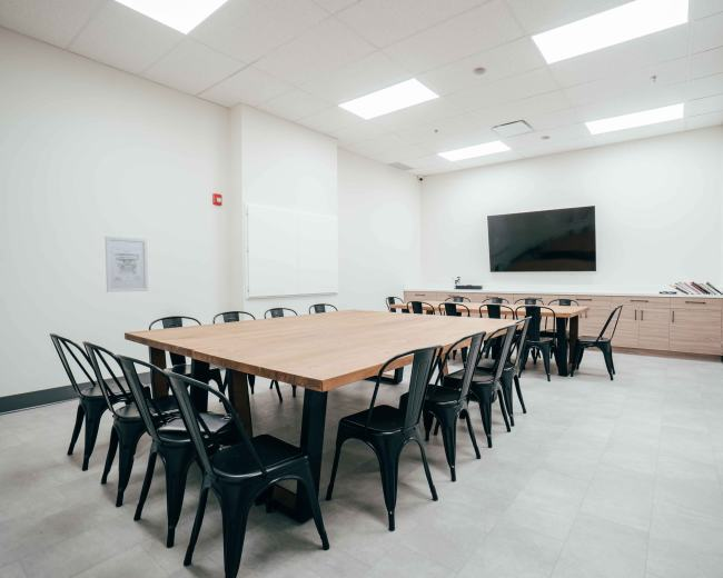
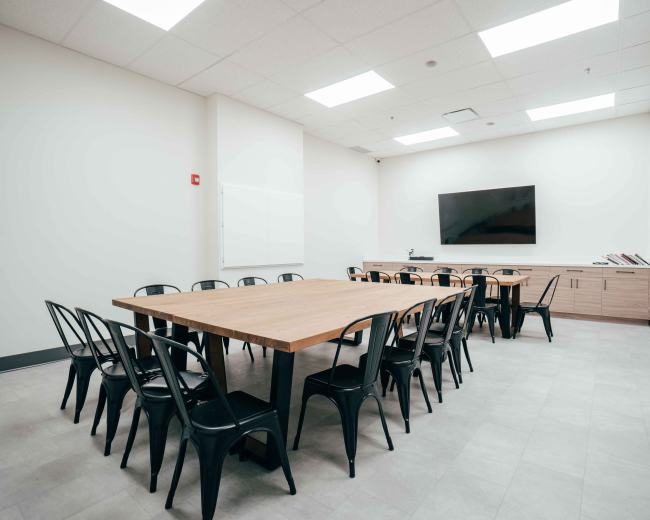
- wall art (127, 265)
